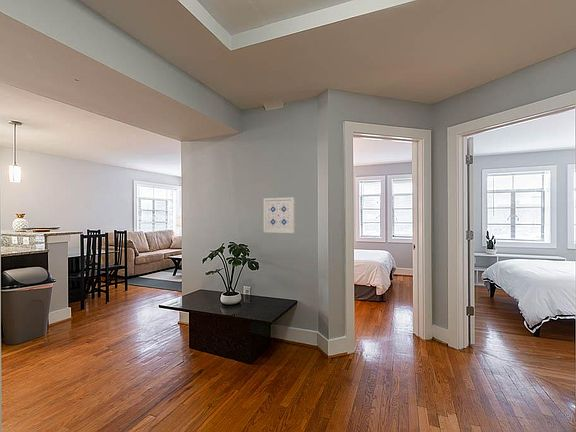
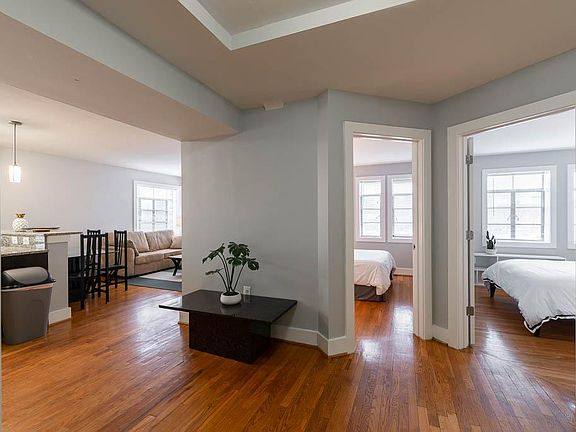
- wall art (278, 215)
